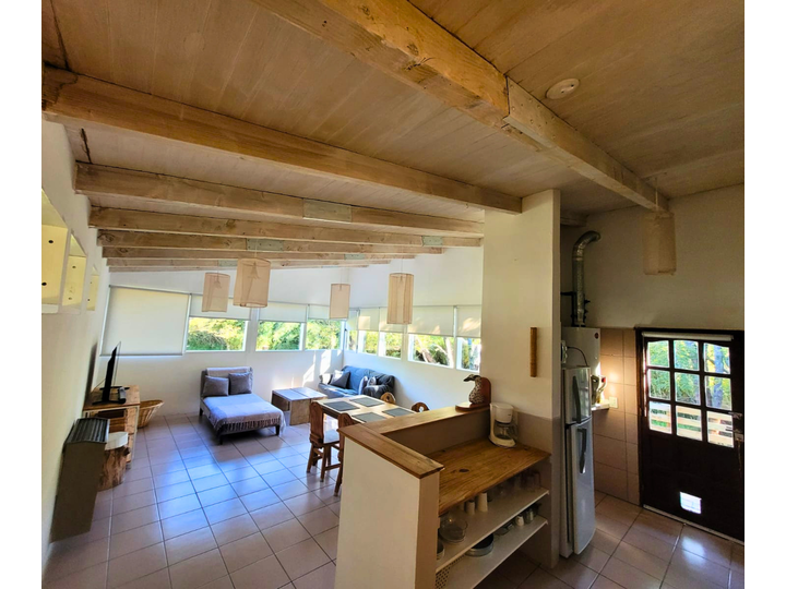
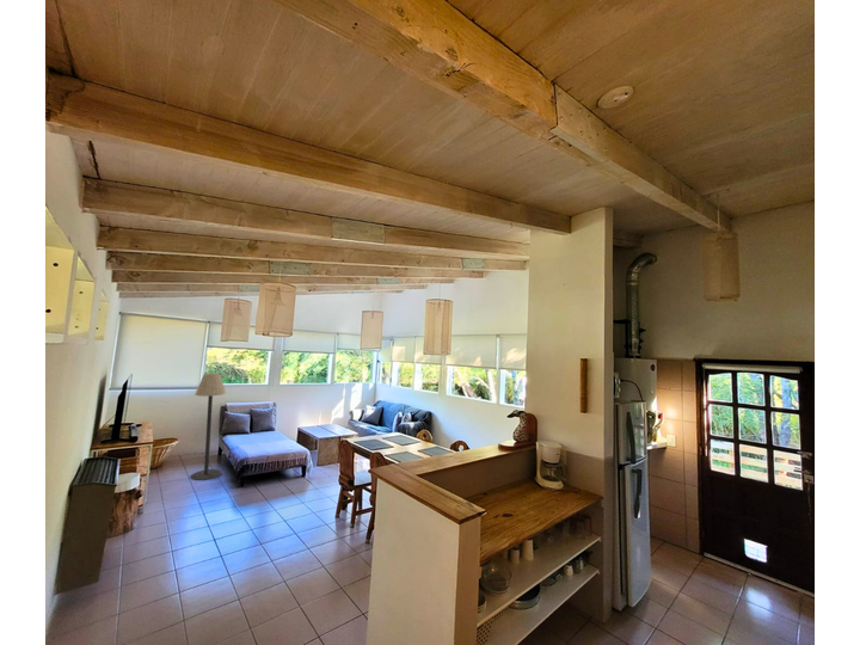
+ floor lamp (208, 424)
